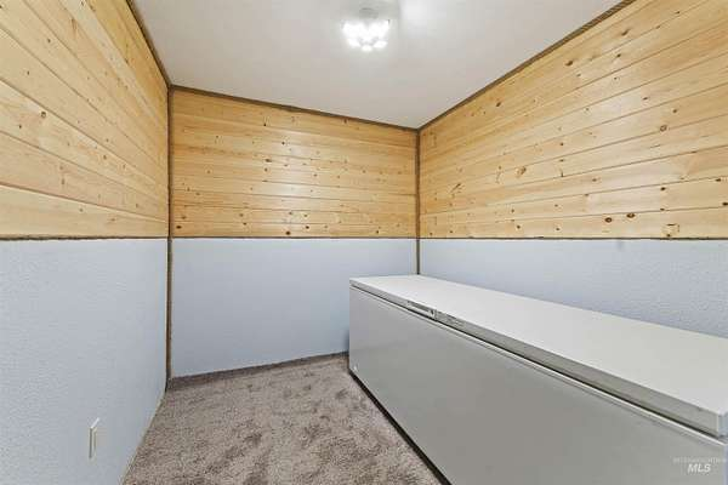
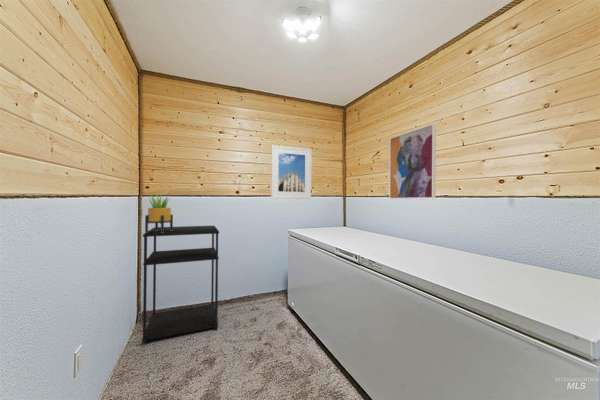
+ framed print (291, 172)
+ shelving unit (180, 262)
+ potted plant (159, 211)
+ wall art (410, 165)
